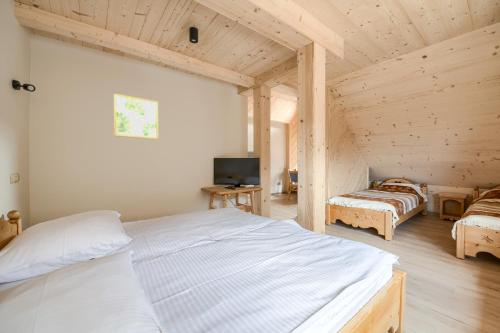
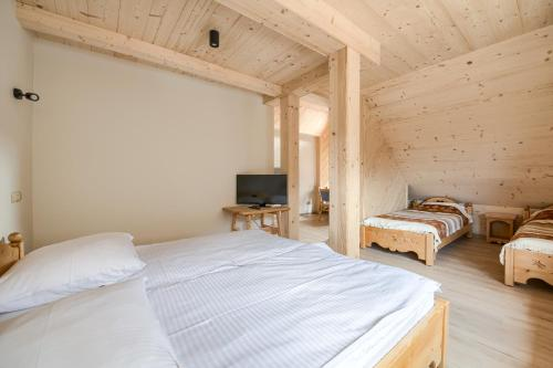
- wall art (137, 117)
